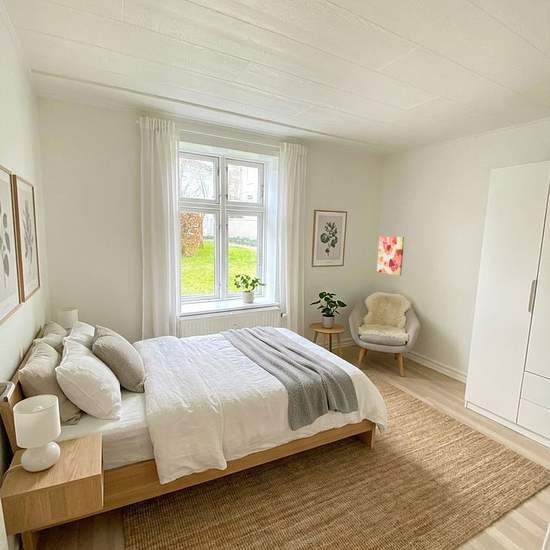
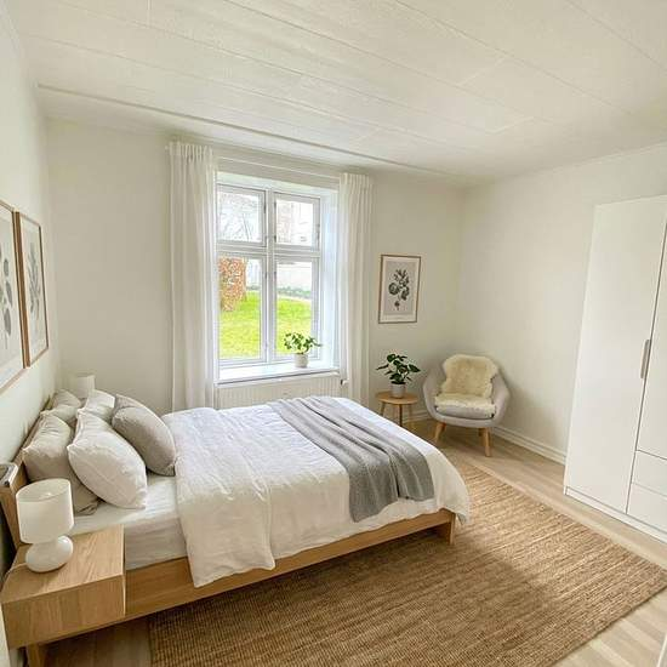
- wall art (389, 255)
